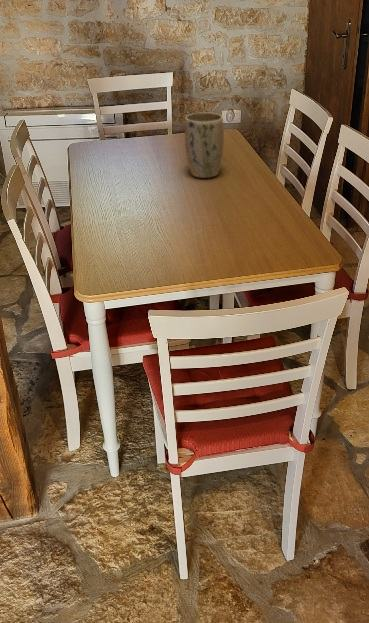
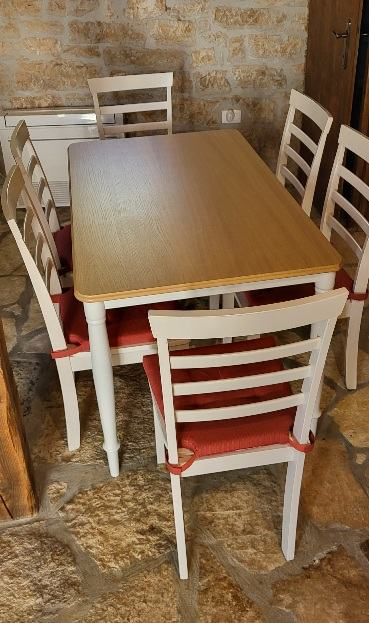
- plant pot (204, 145)
